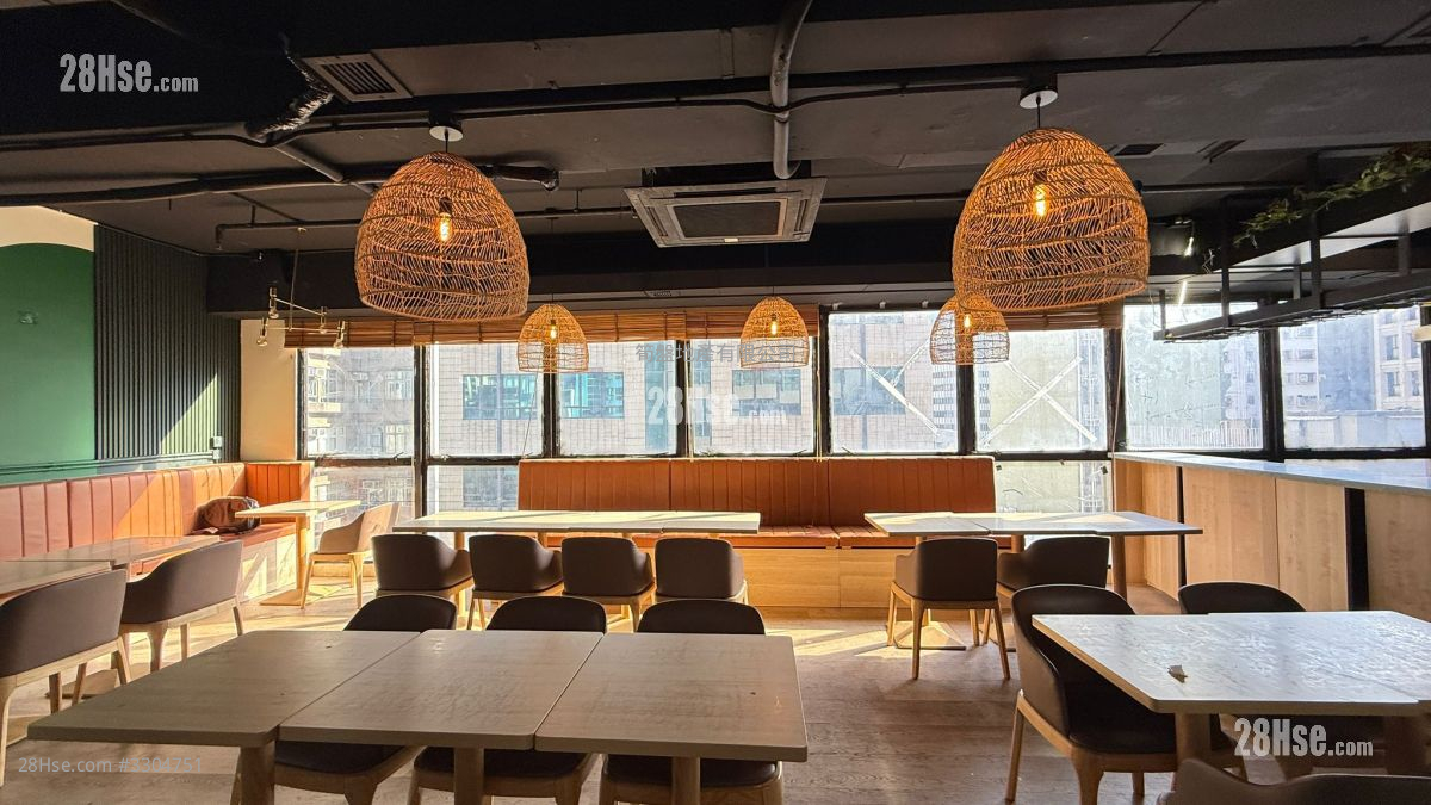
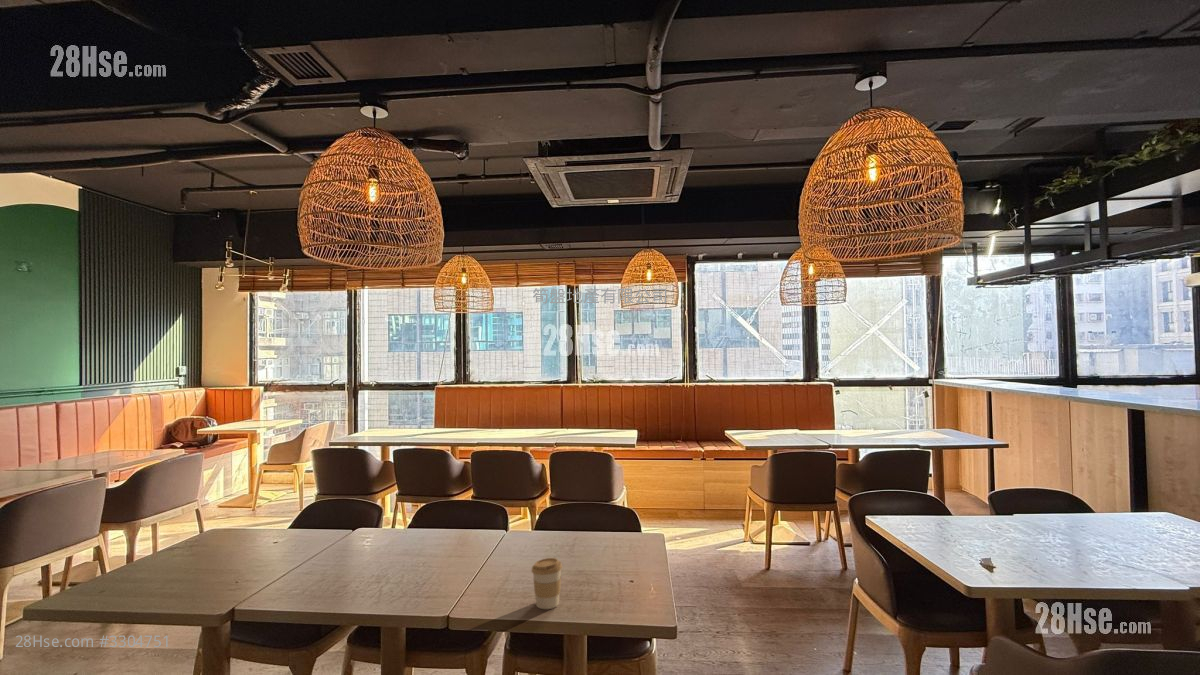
+ coffee cup (547, 582)
